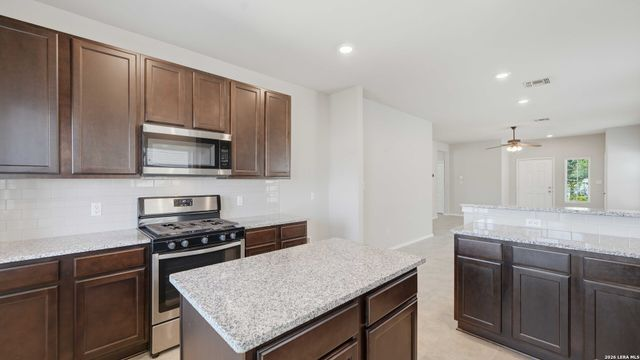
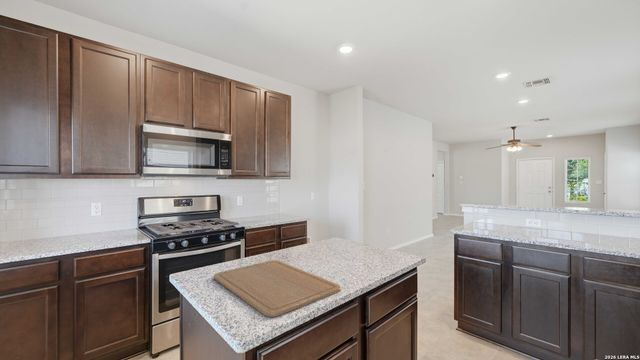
+ chopping board (273, 281)
